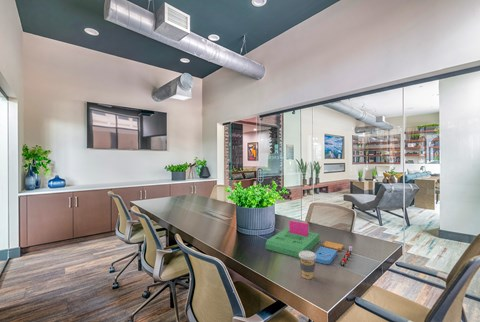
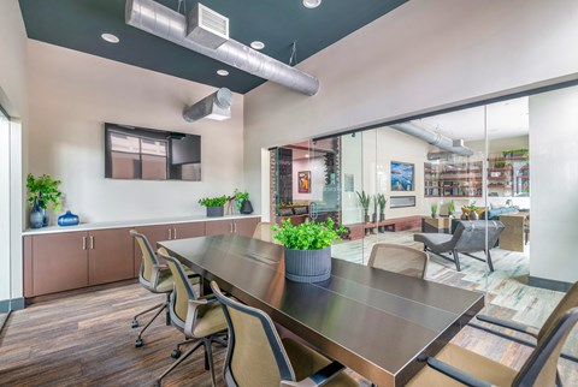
- coffee cup (307, 264)
- board game (309, 238)
